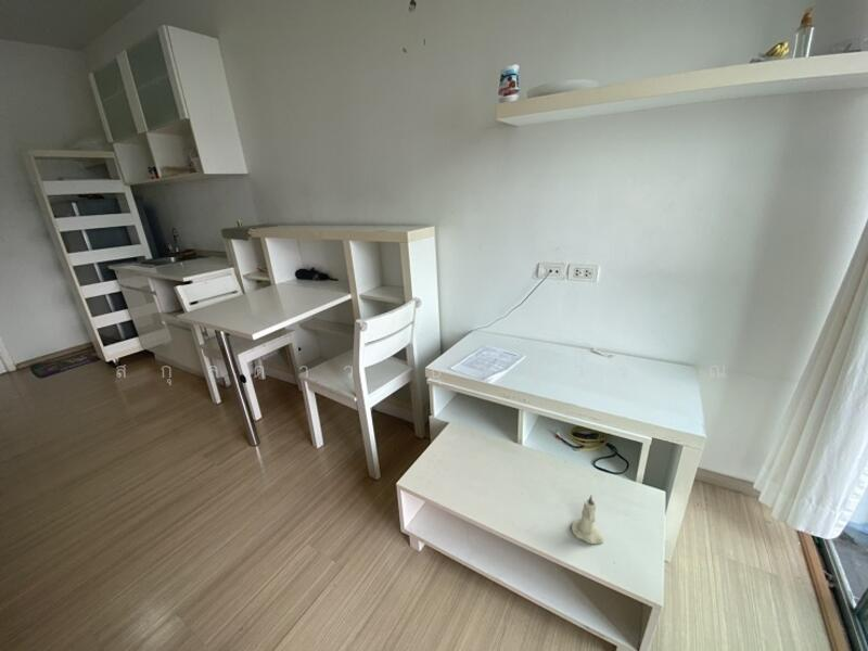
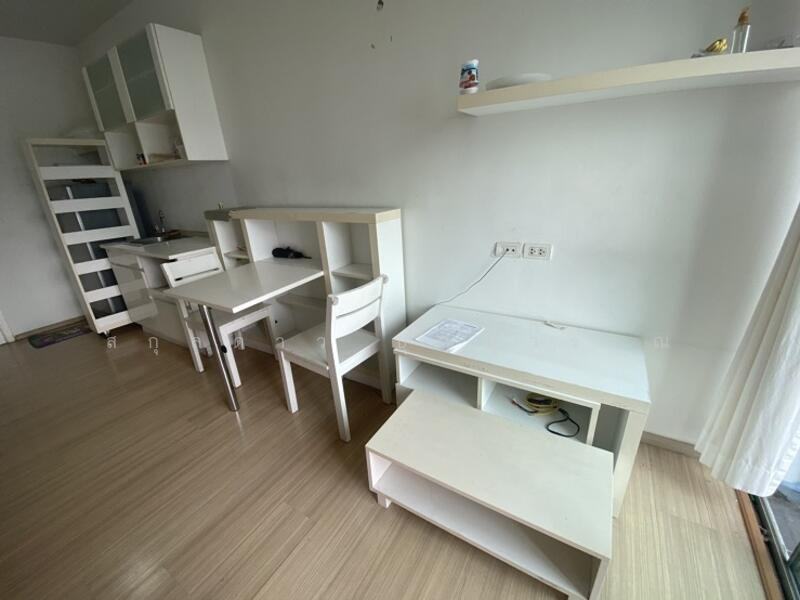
- candle (589, 514)
